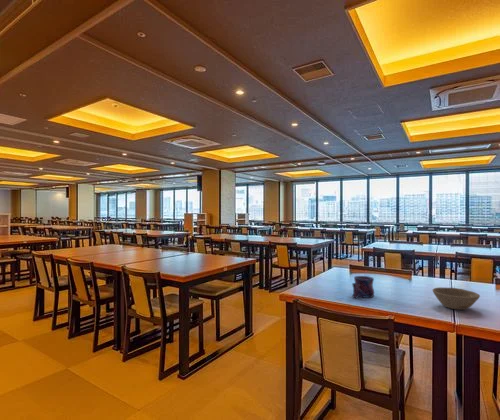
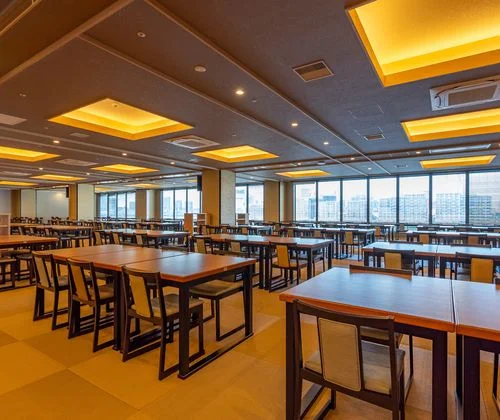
- mug (363, 287)
- bowl (455, 299)
